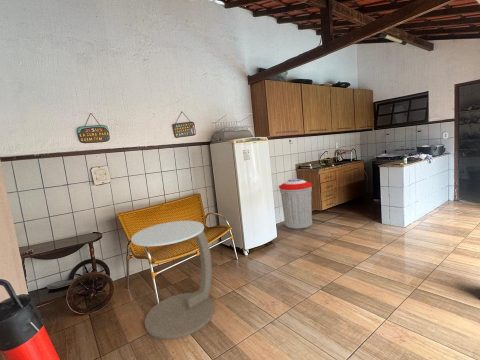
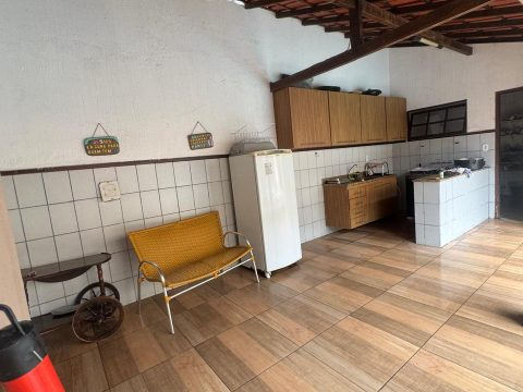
- trash can (296, 202)
- side table (183, 293)
